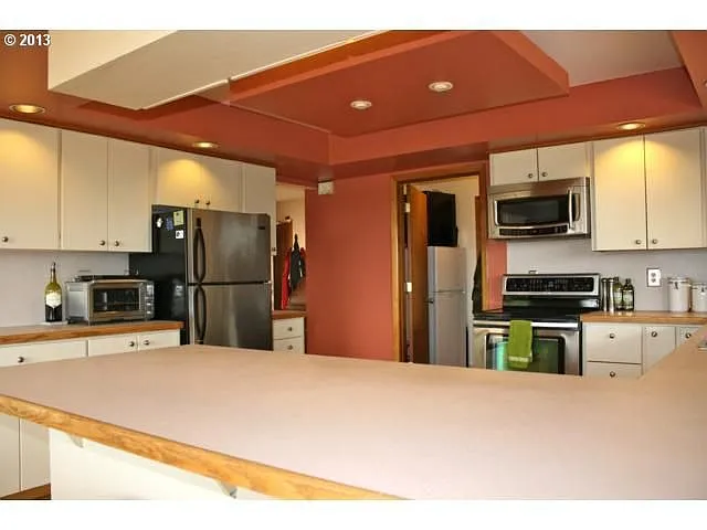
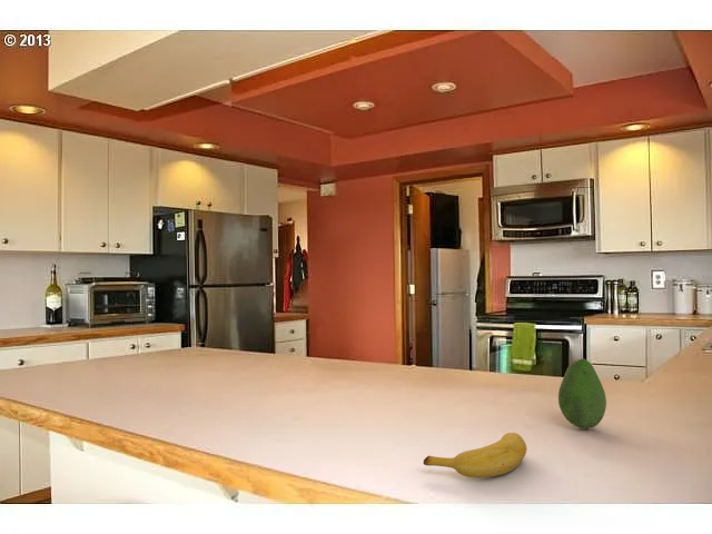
+ banana (485, 452)
+ fruit (581, 393)
